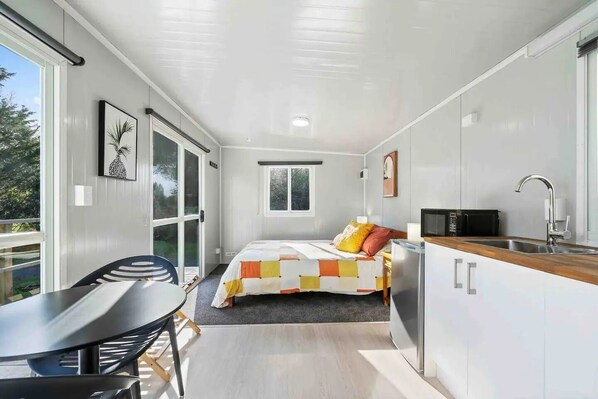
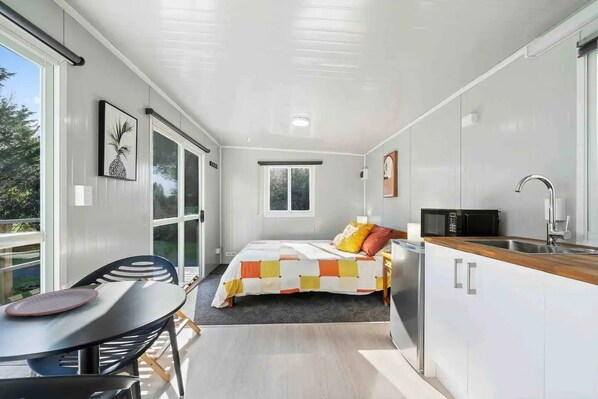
+ plate (55, 302)
